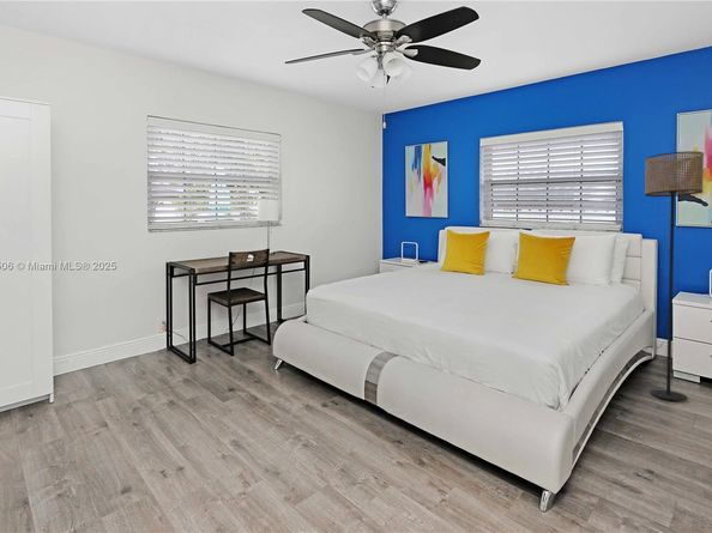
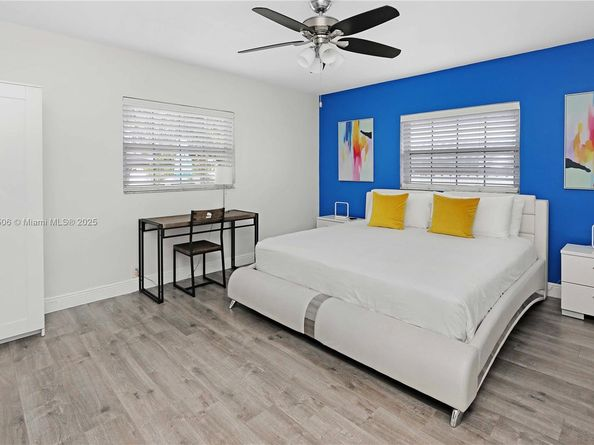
- floor lamp (670, 277)
